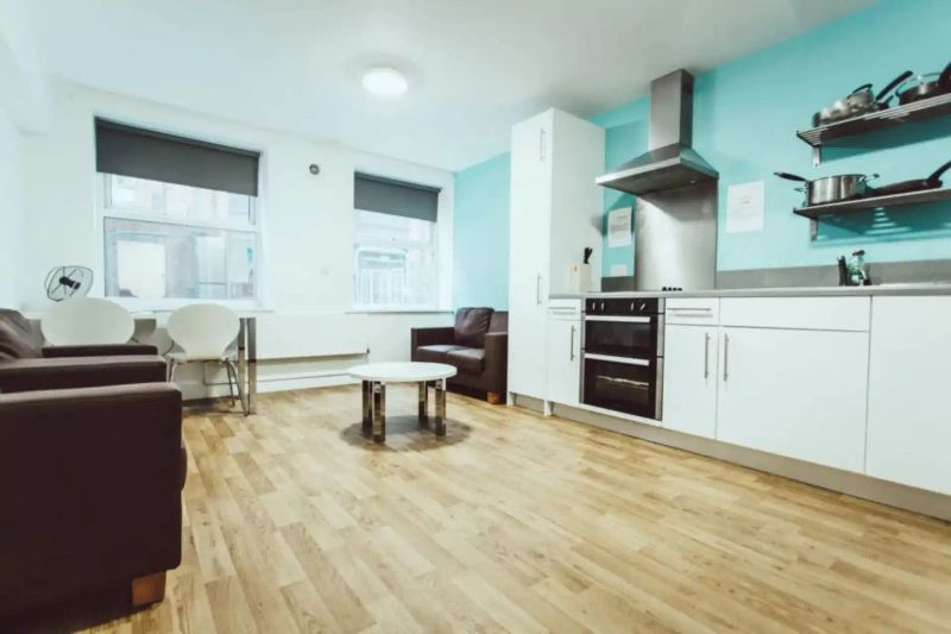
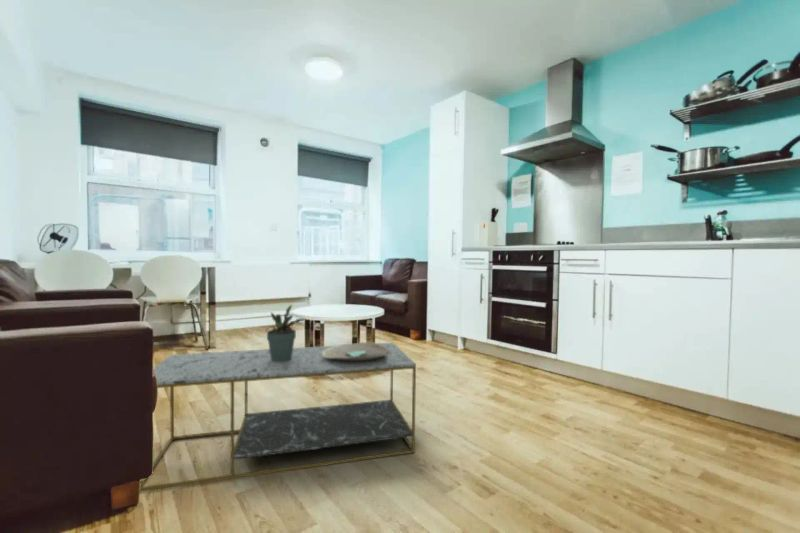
+ potted plant (286, 332)
+ decorative bowl (356, 349)
+ coffee table (290, 409)
